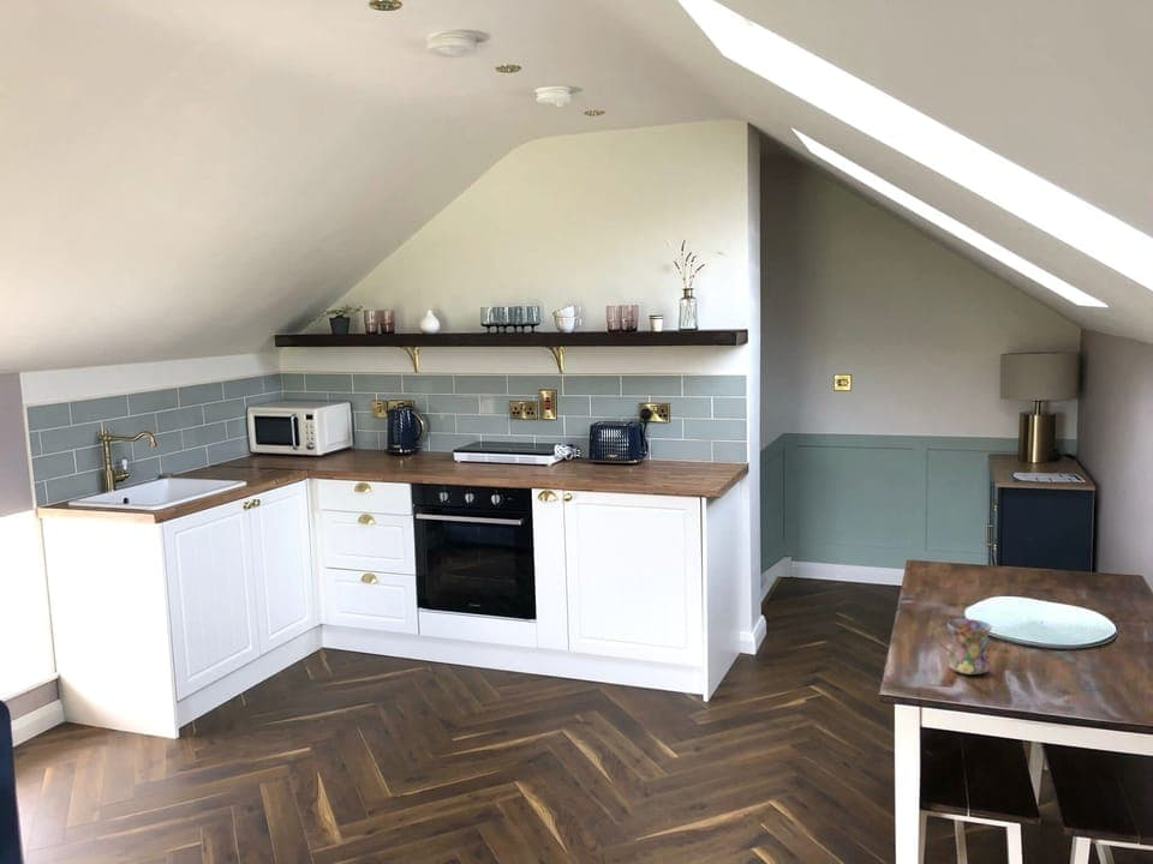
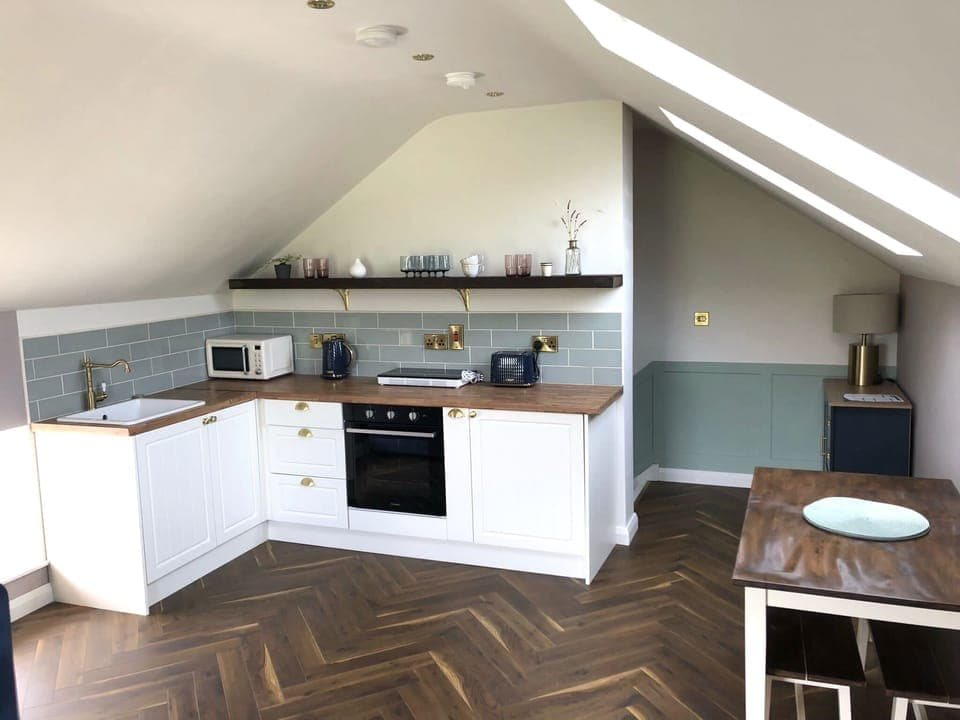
- mug (962, 647)
